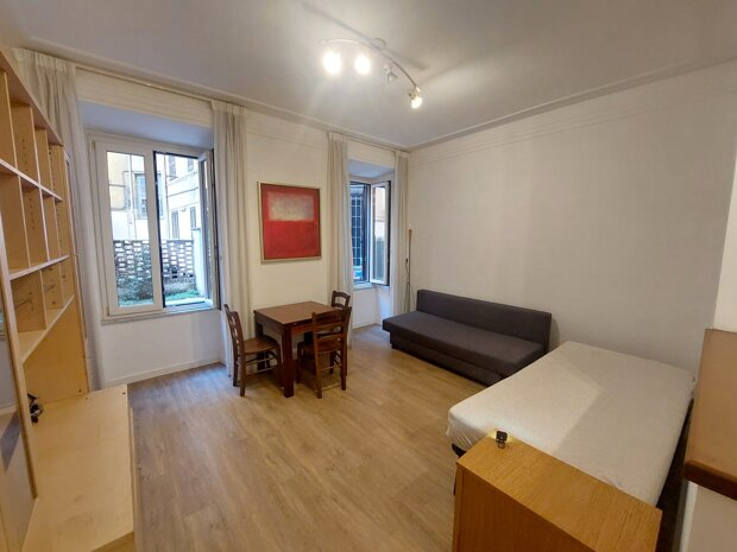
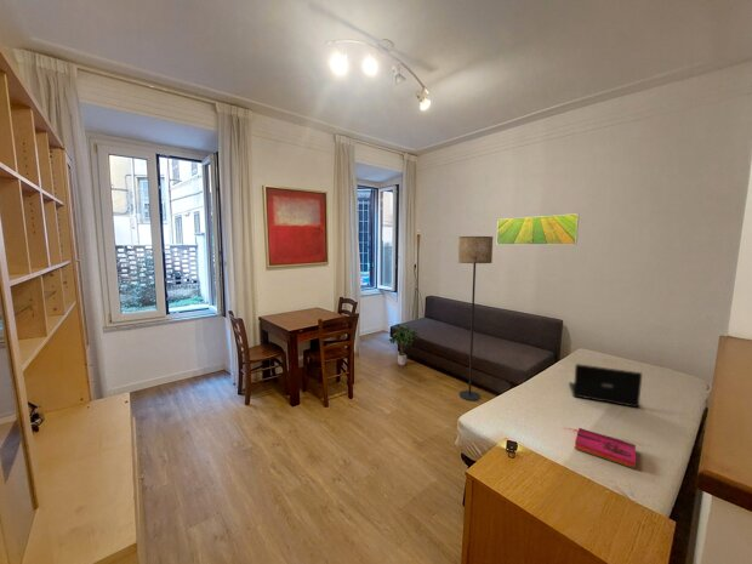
+ laptop (602, 378)
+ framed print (534, 230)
+ floor lamp (472, 318)
+ hardback book (604, 446)
+ potted plant (401, 343)
